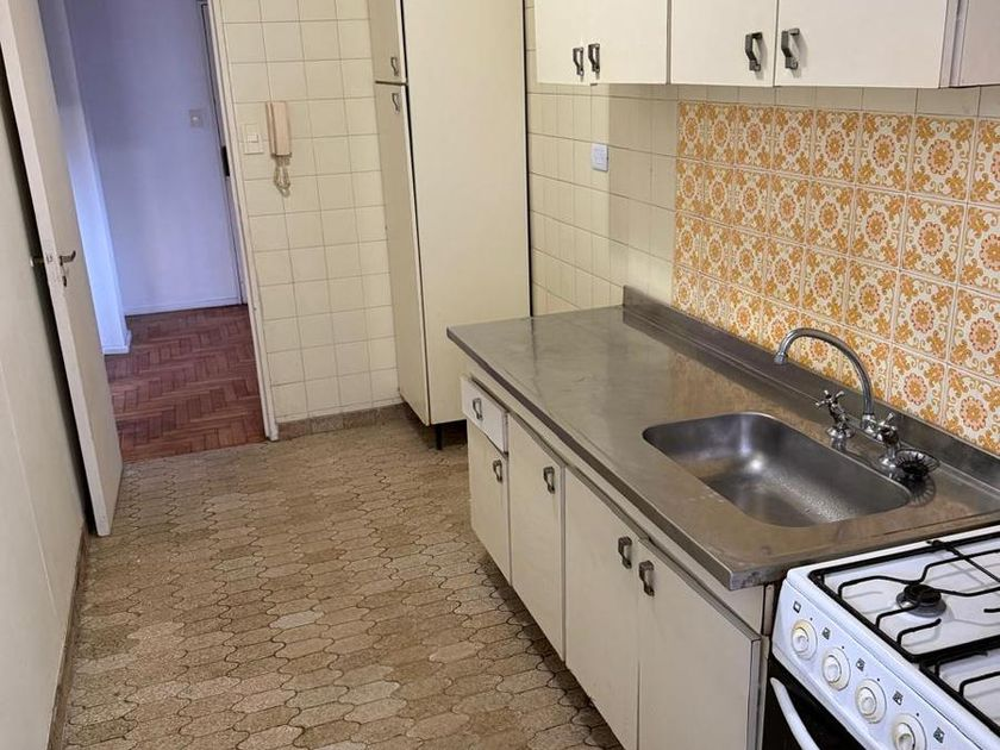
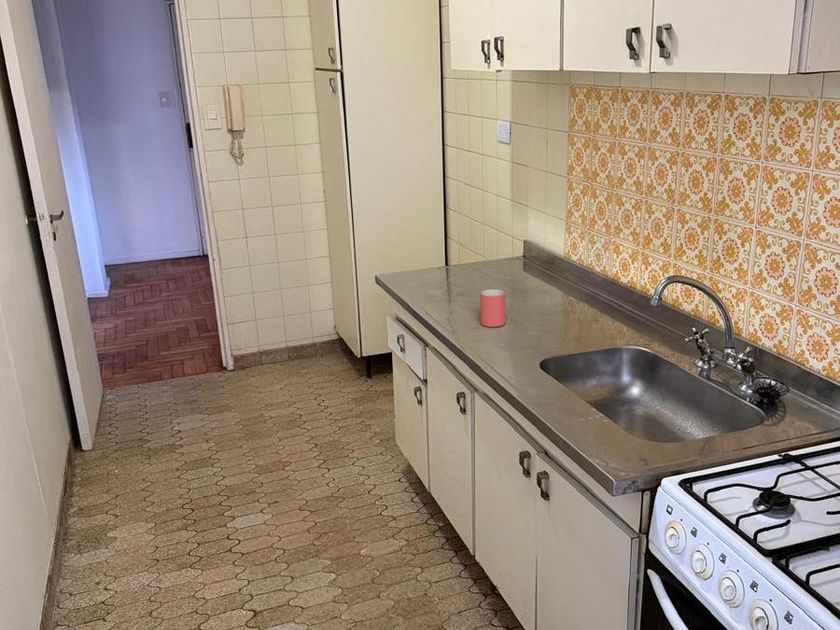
+ mug (490, 306)
